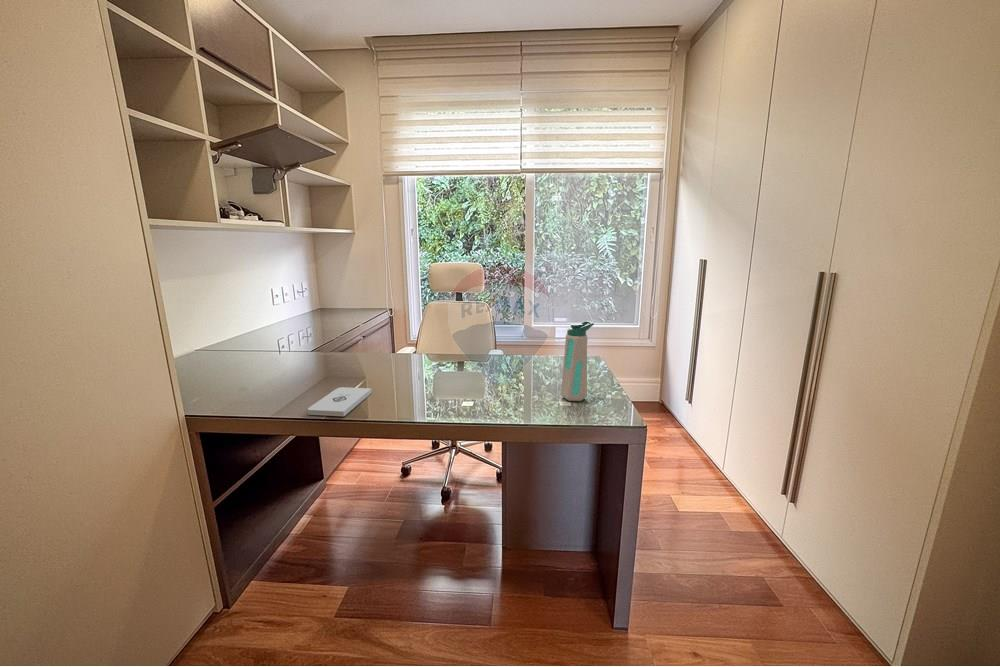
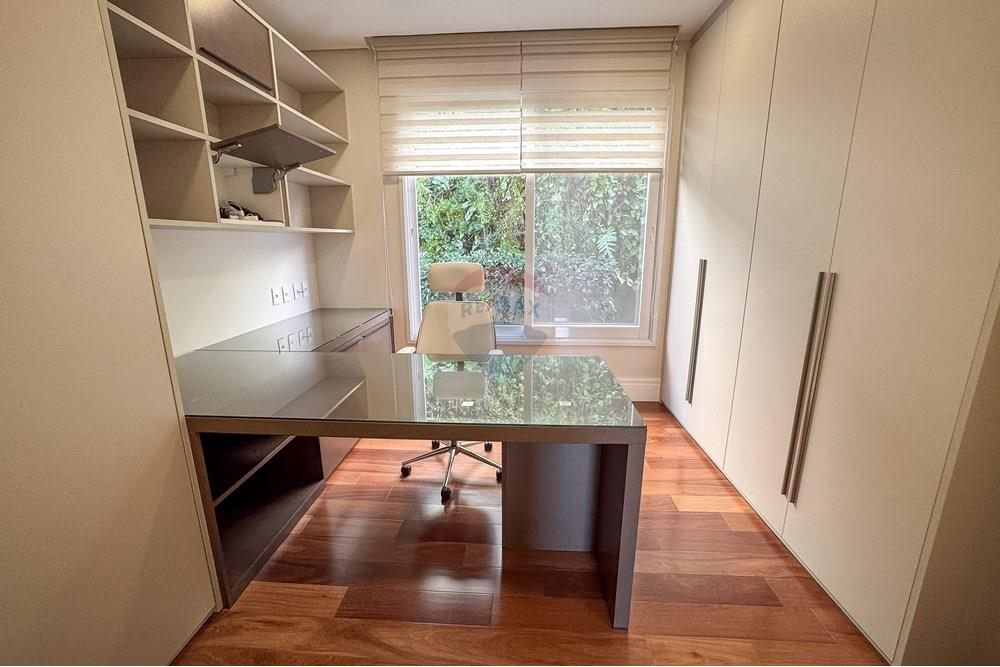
- notepad (341, 400)
- water bottle (577, 360)
